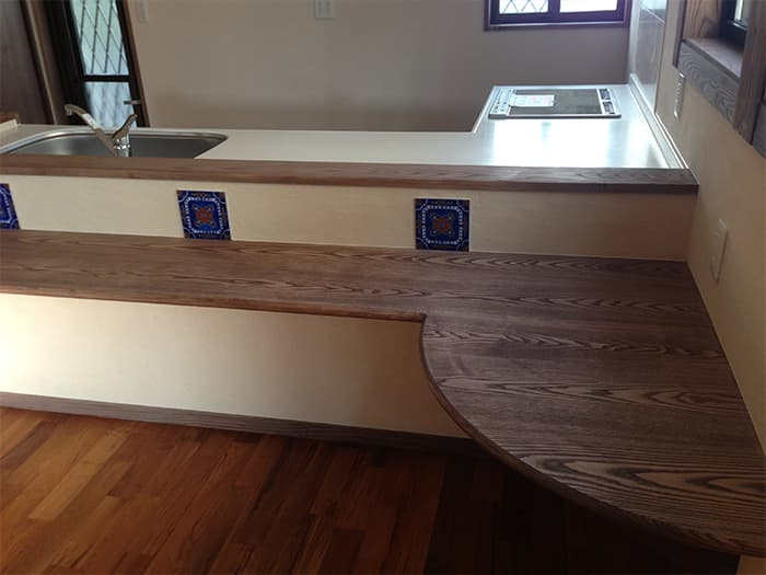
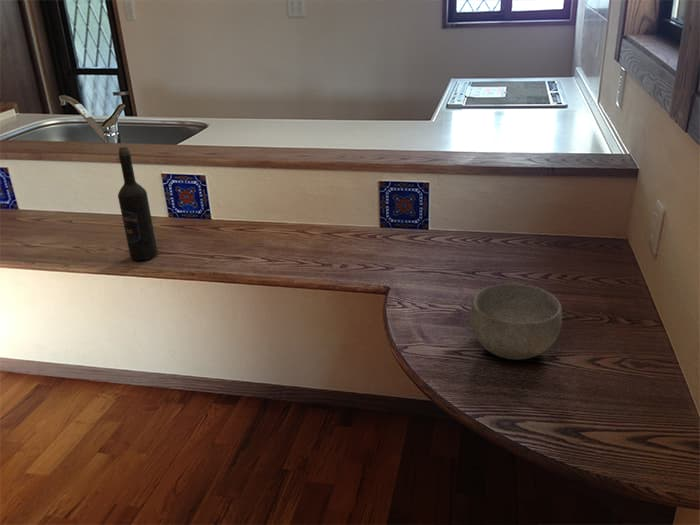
+ wine bottle (134, 203)
+ bowl (514, 325)
